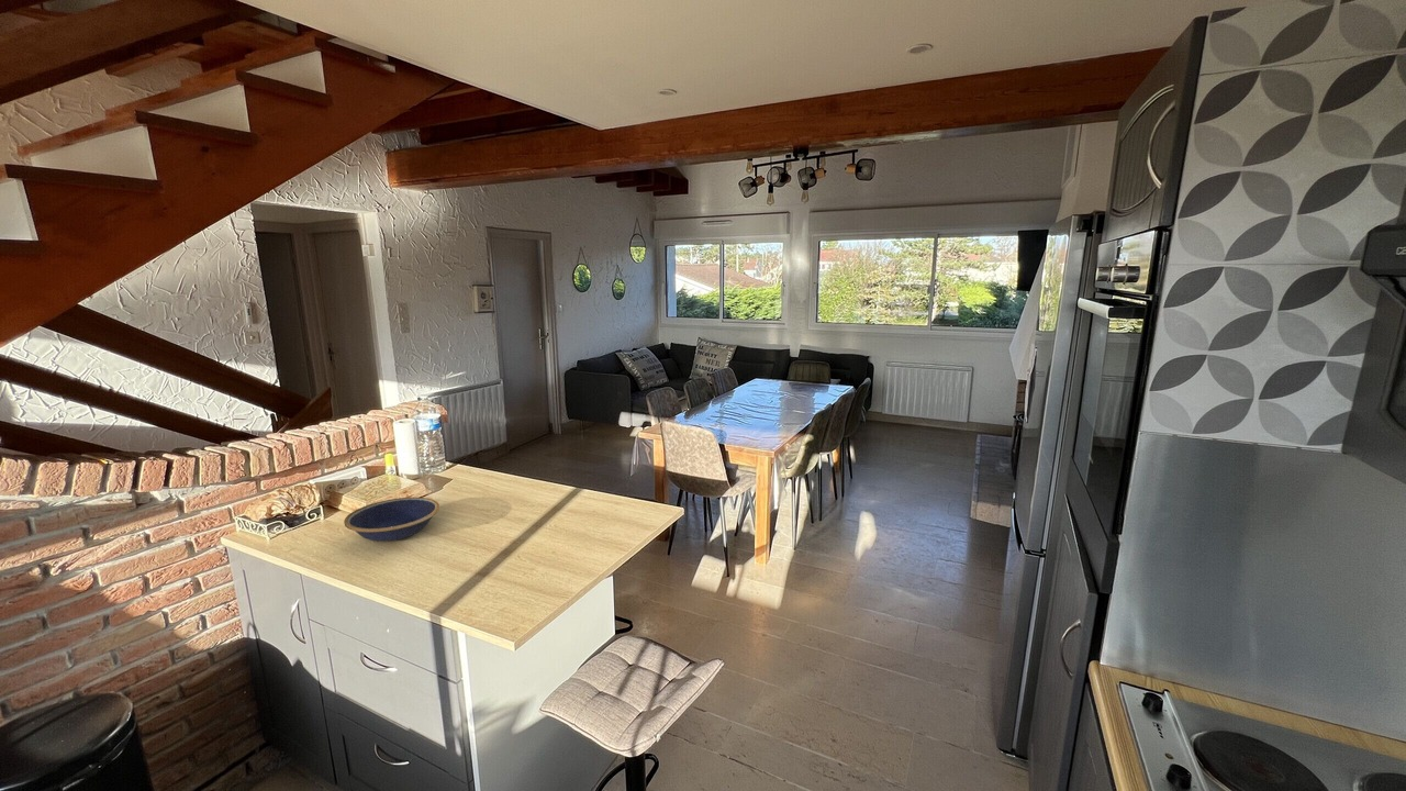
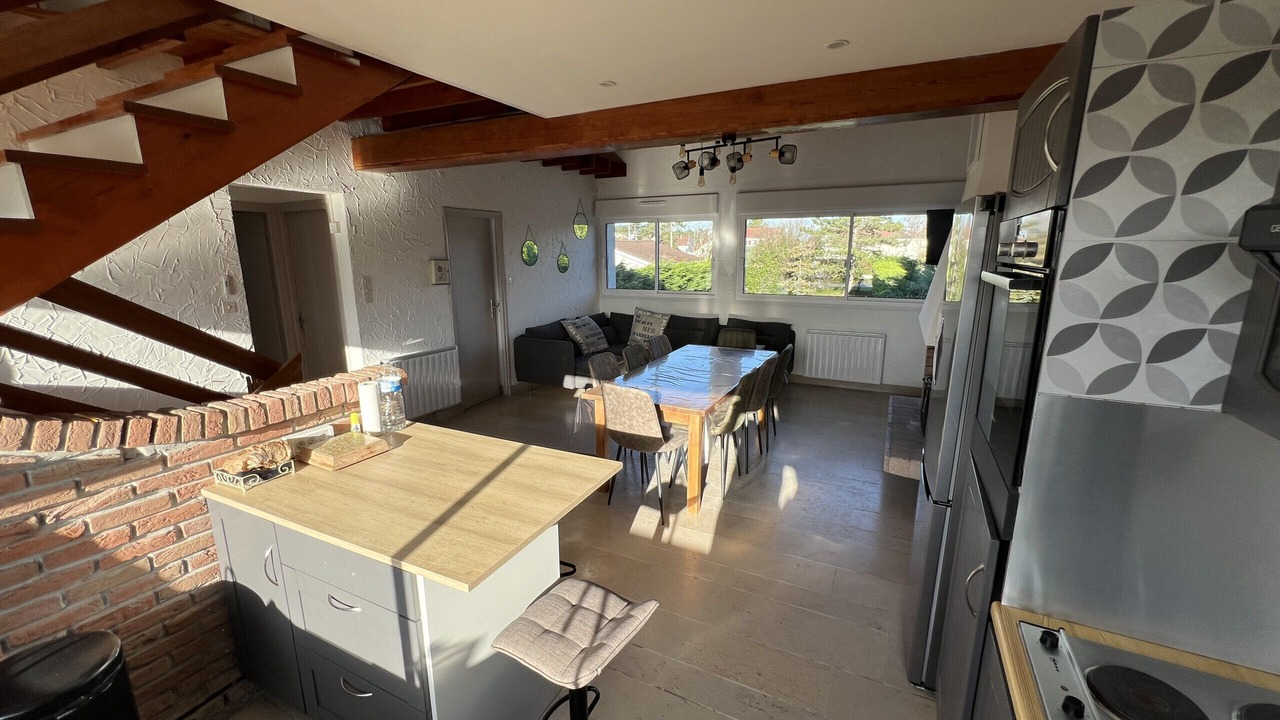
- bowl (394, 523)
